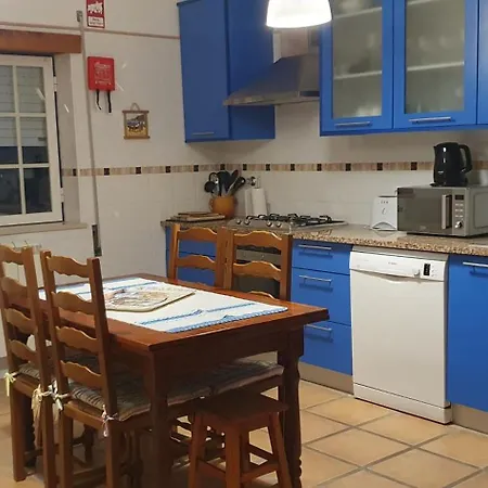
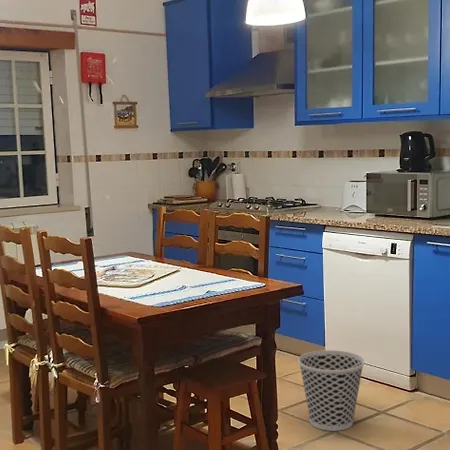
+ wastebasket (331, 391)
